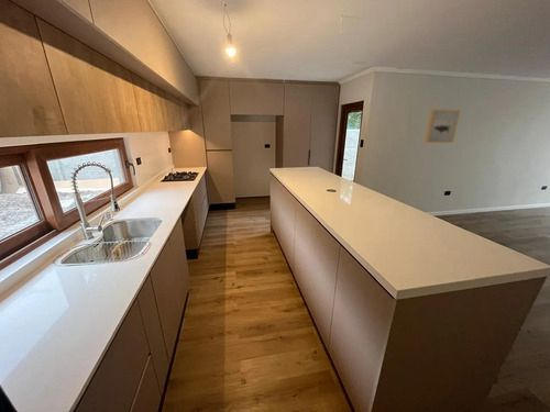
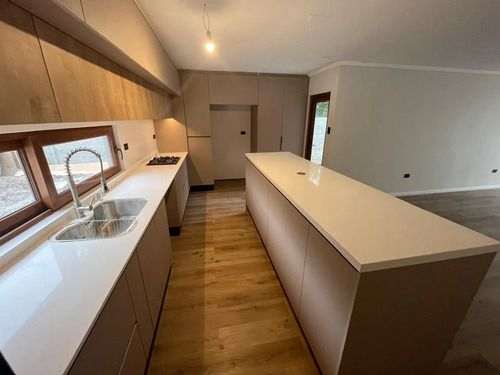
- wall art (442, 126)
